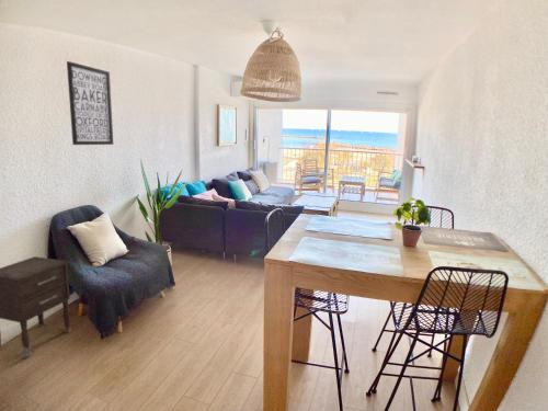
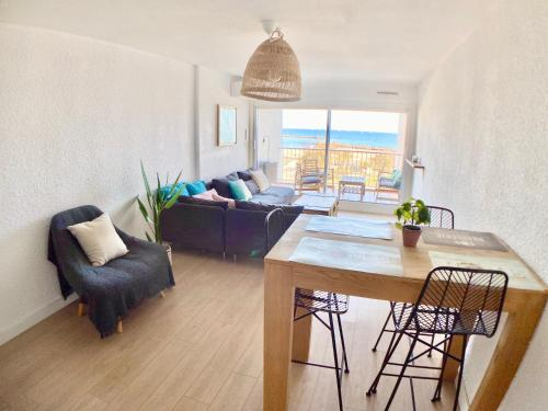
- nightstand (32, 304)
- wall art (92, 106)
